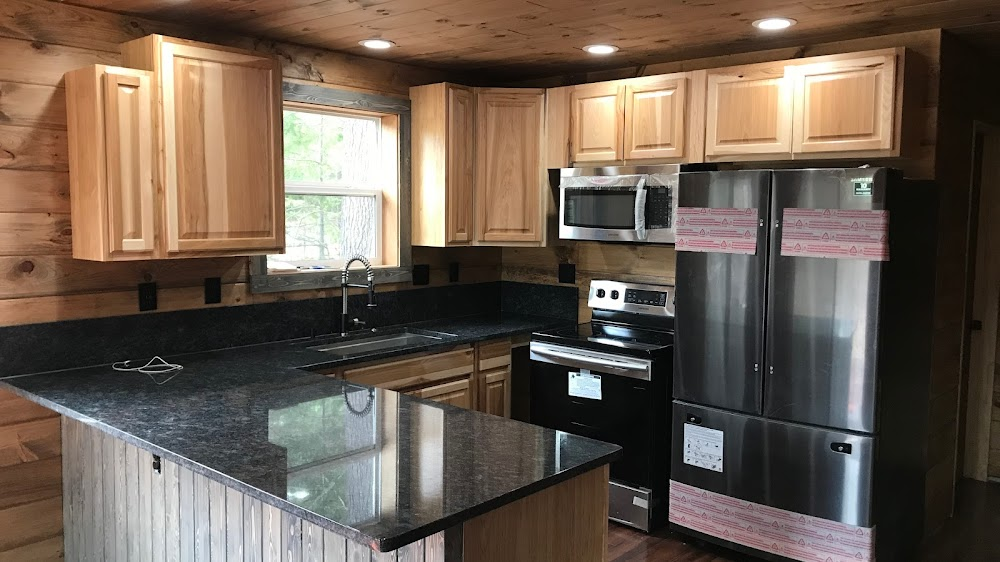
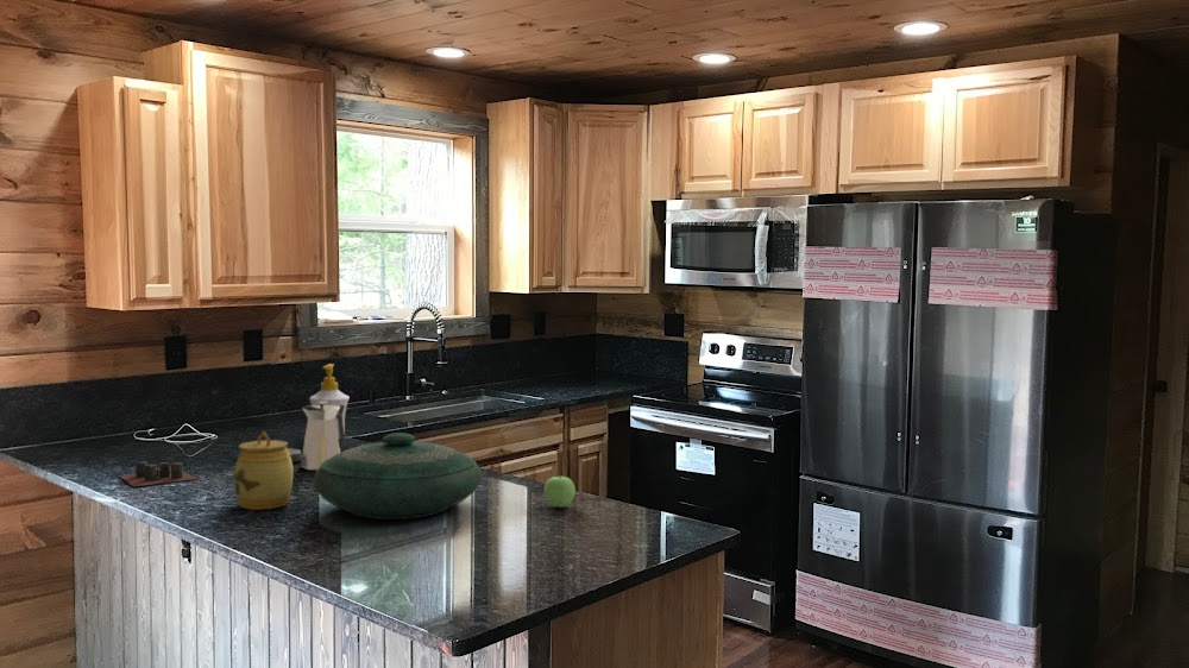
+ decorative bowl (398, 471)
+ jar (264, 467)
+ candle (157, 470)
+ apple (559, 490)
+ coffee maker (306, 430)
+ soap bottle (329, 402)
